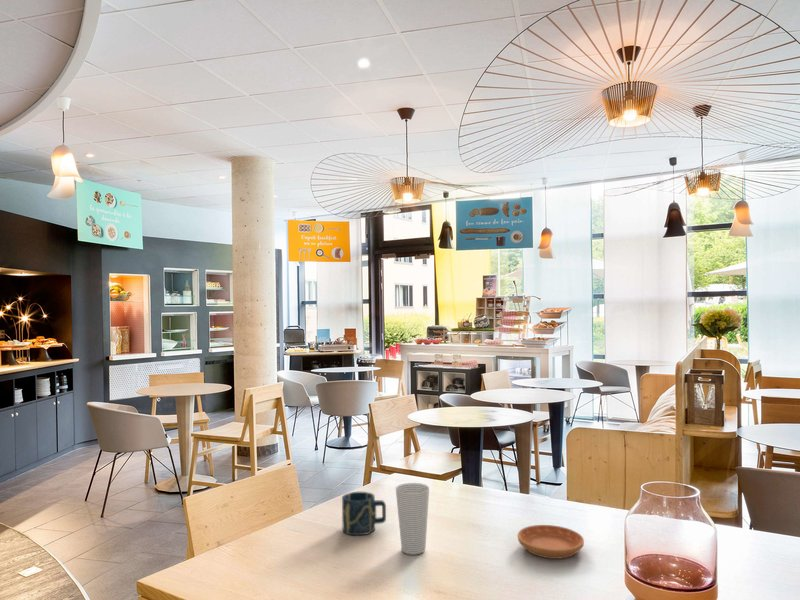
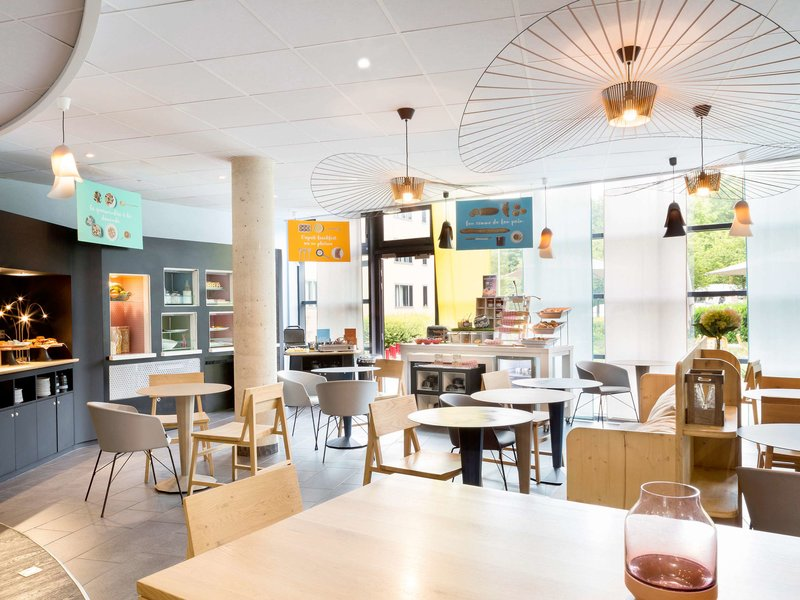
- cup (364, 512)
- saucer (550, 542)
- cup (412, 518)
